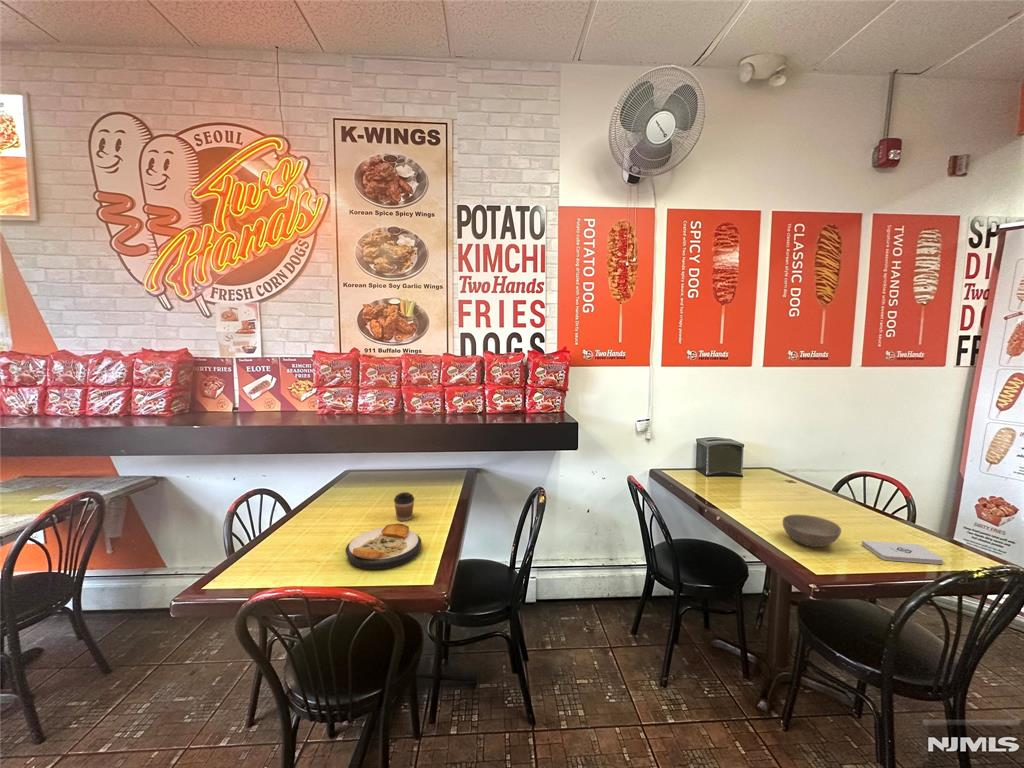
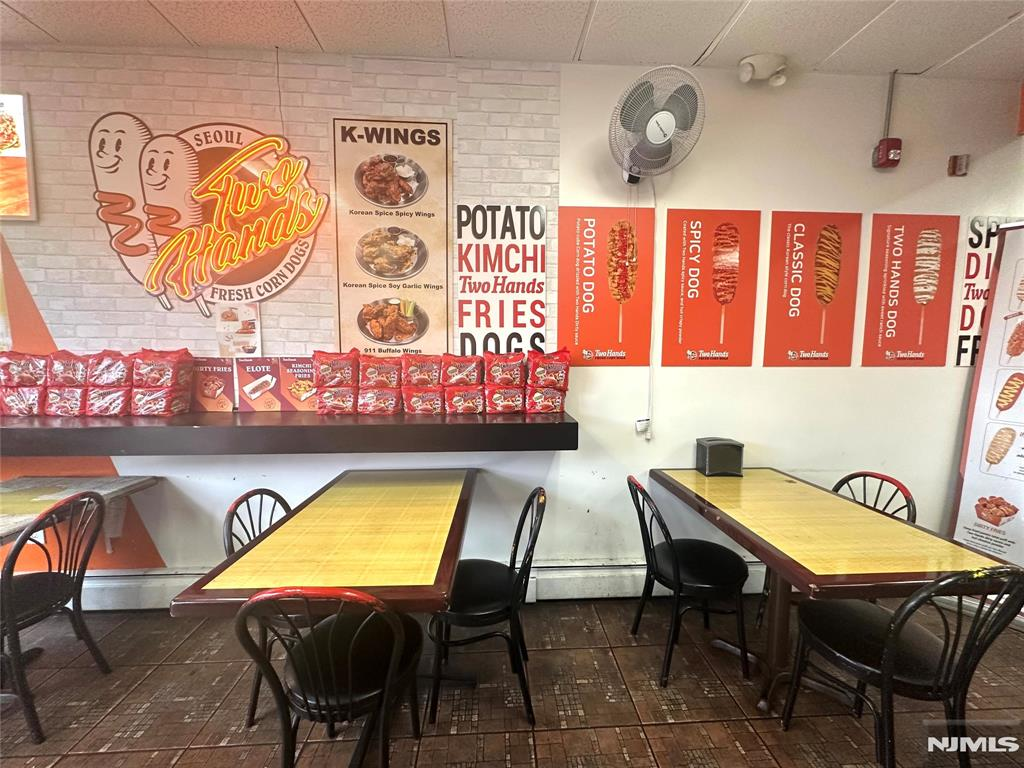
- notepad (901, 552)
- coffee cup (404, 505)
- bowl (810, 533)
- plate (384, 544)
